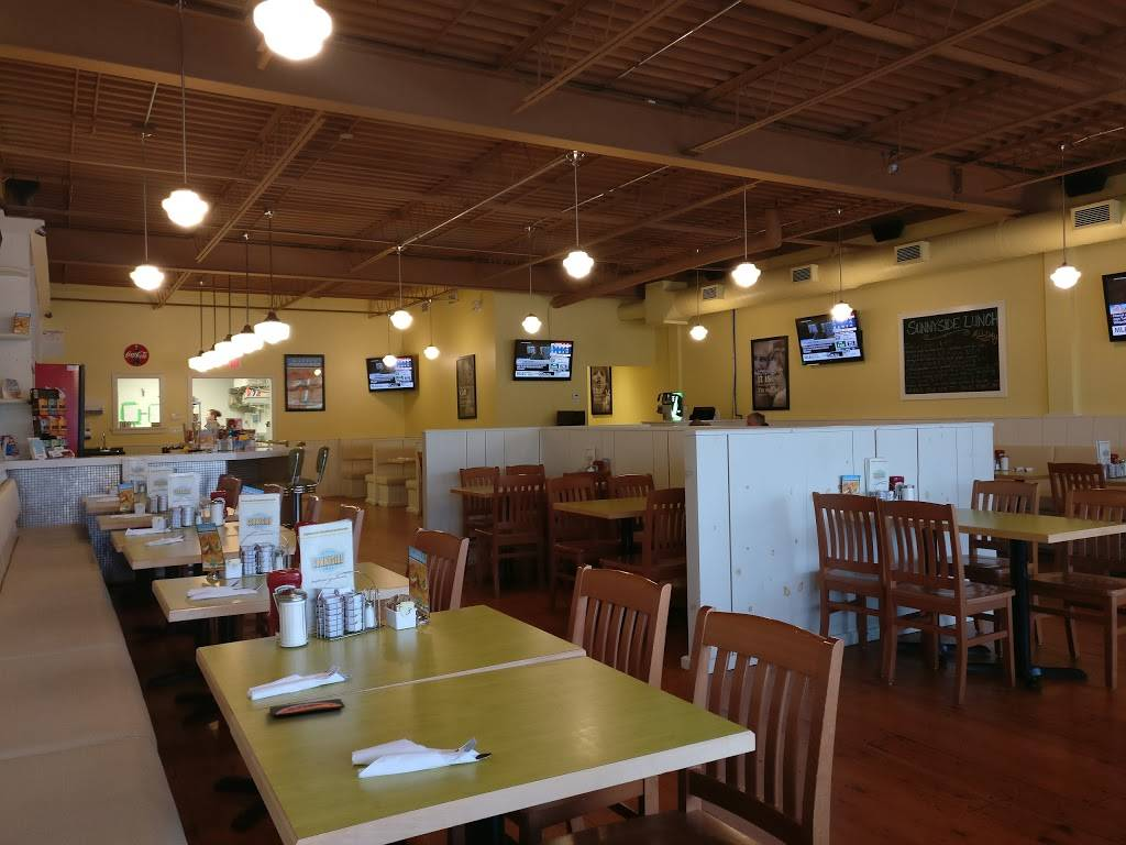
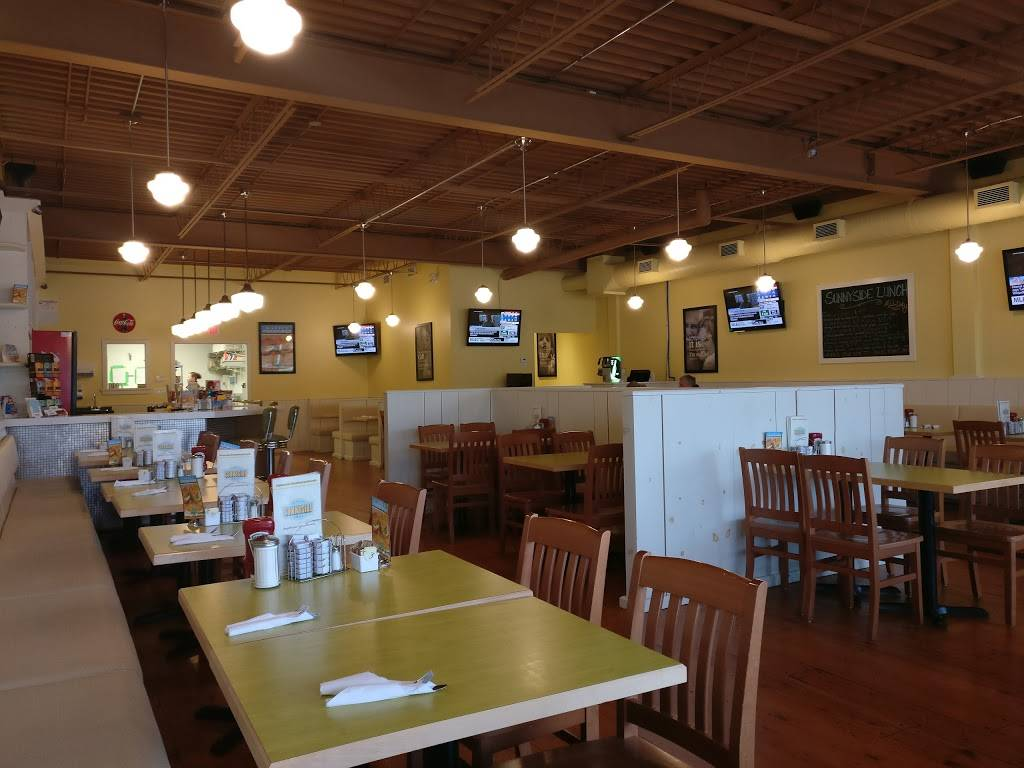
- smartphone (307, 706)
